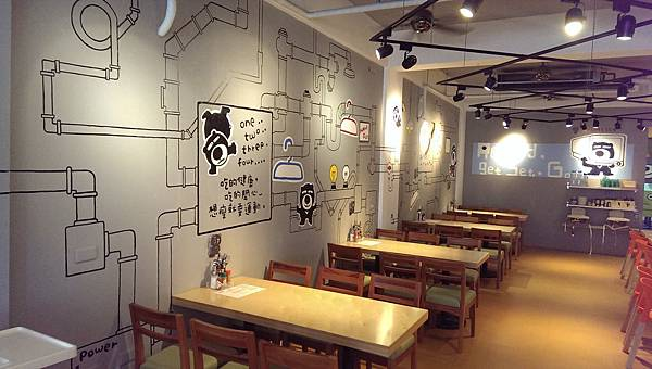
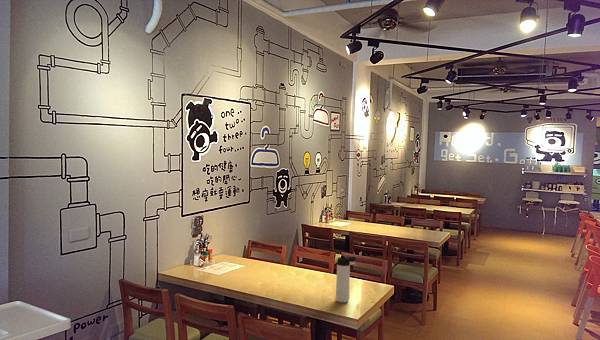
+ thermos bottle (346, 278)
